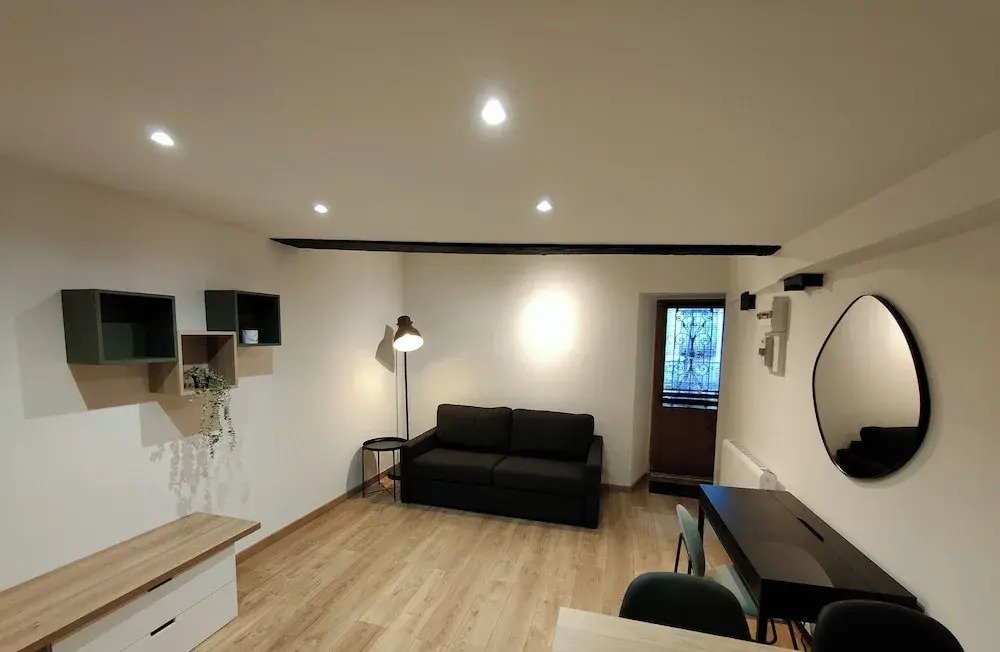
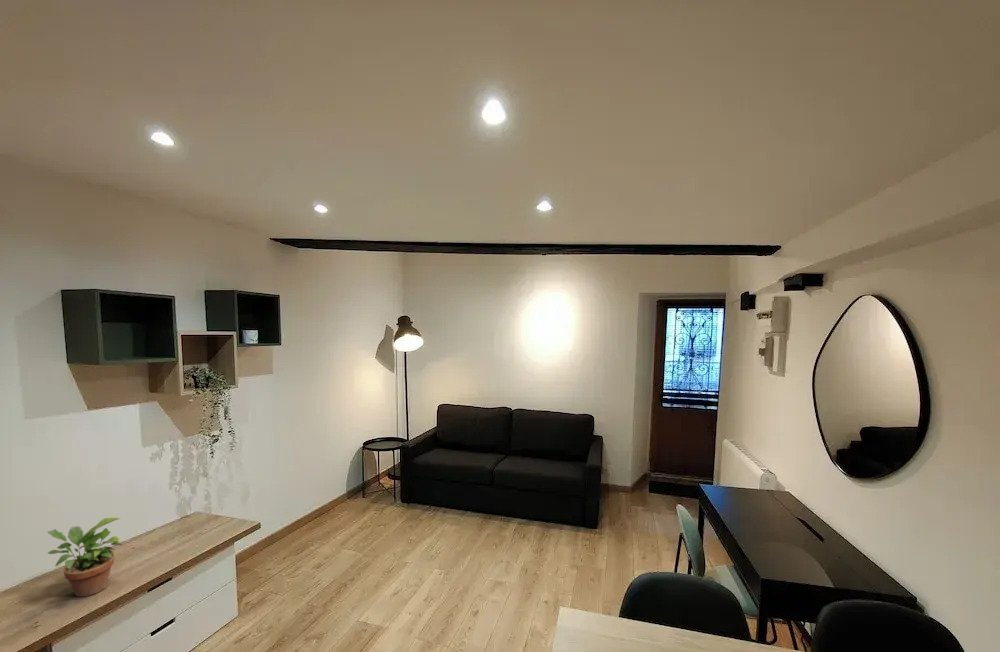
+ potted plant (79, 559)
